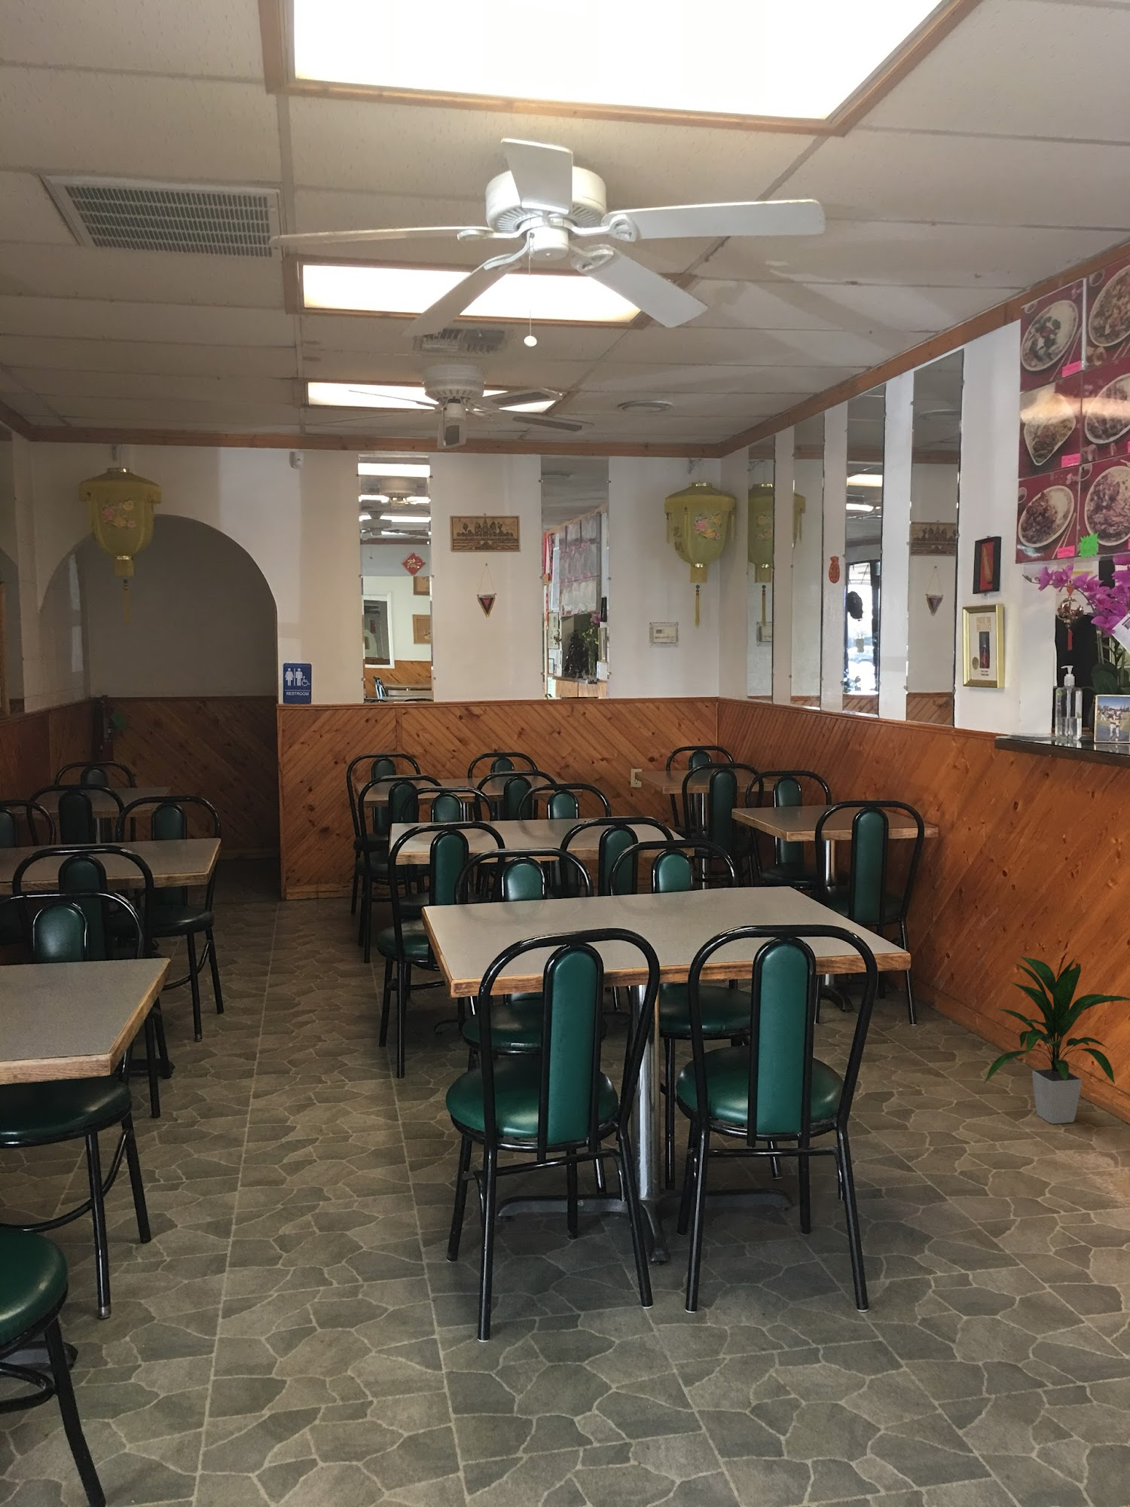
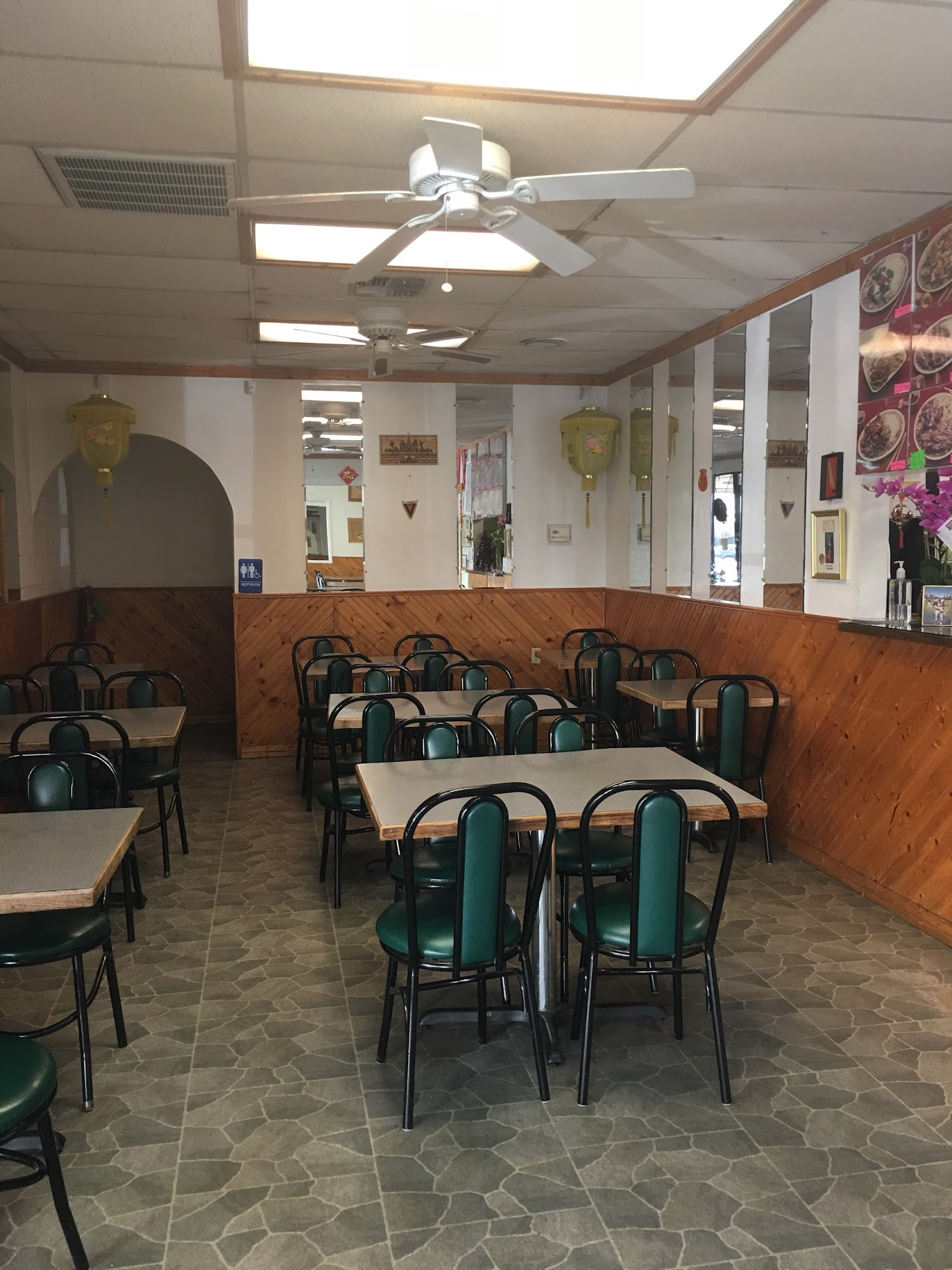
- indoor plant (1050, 1035)
